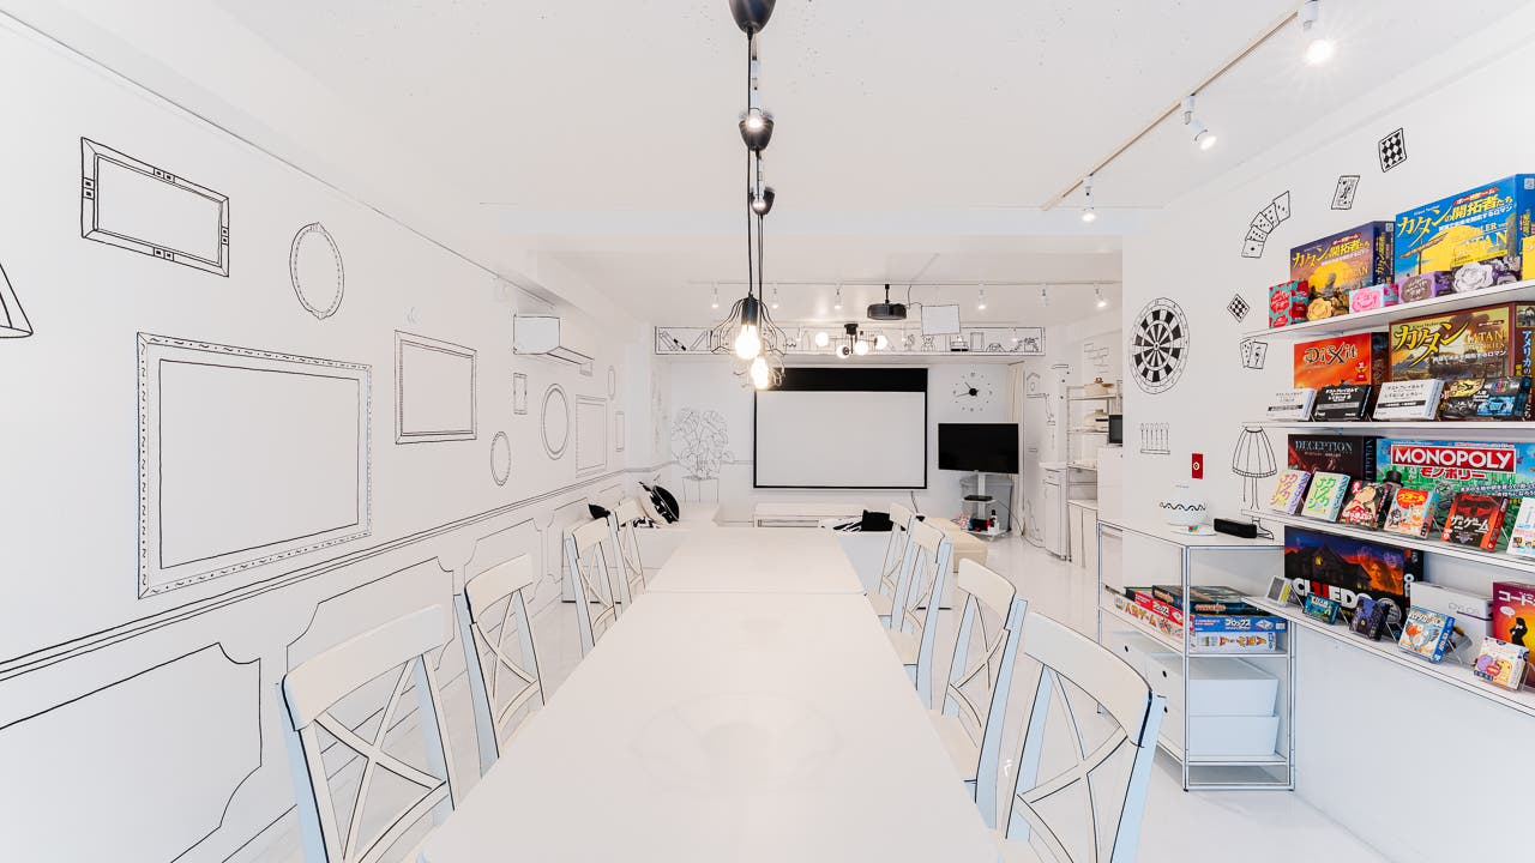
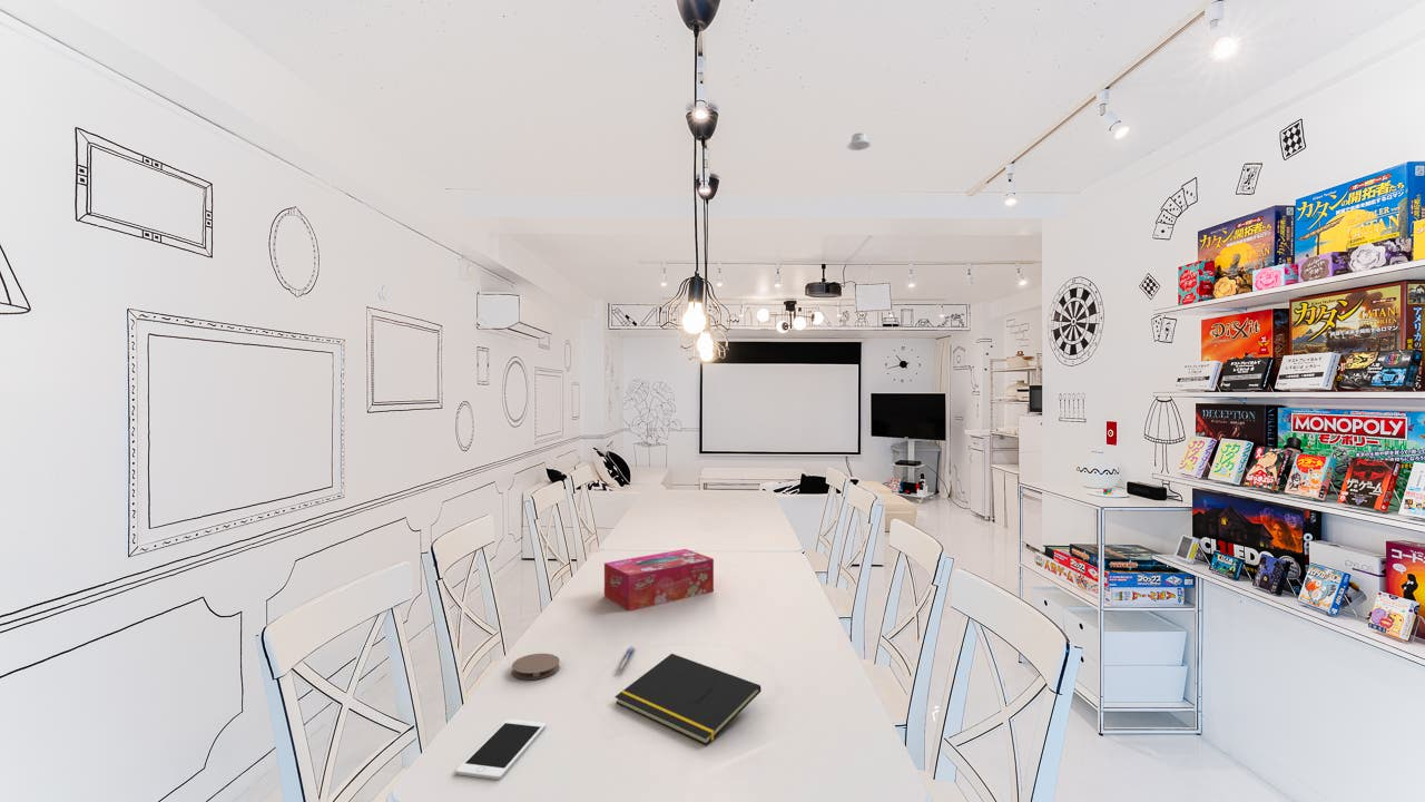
+ coaster (535, 665)
+ cell phone (503, 746)
+ pen (626, 658)
+ tissue box (659, 577)
+ recessed light (858, 140)
+ notepad (687, 694)
